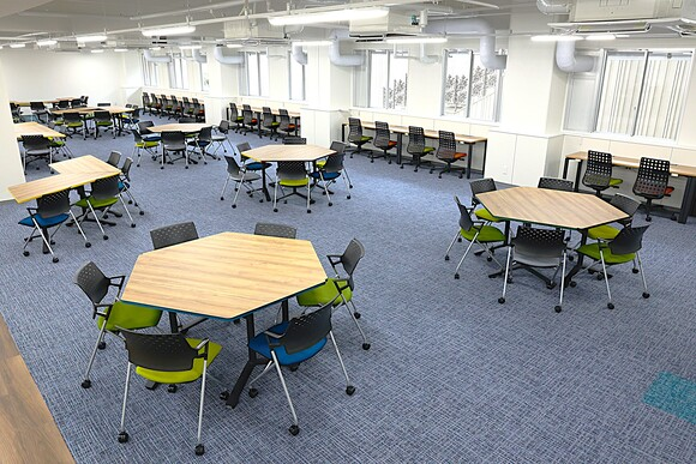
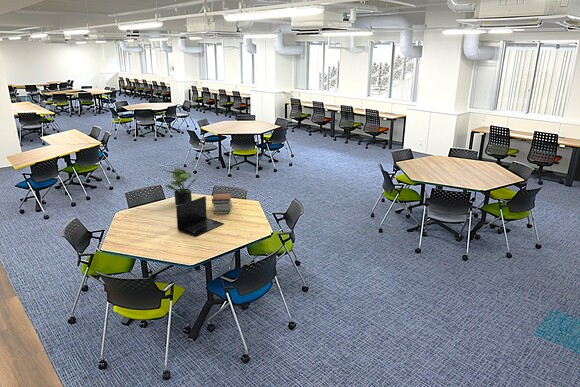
+ laptop (200, 215)
+ potted plant (179, 185)
+ book stack (222, 202)
